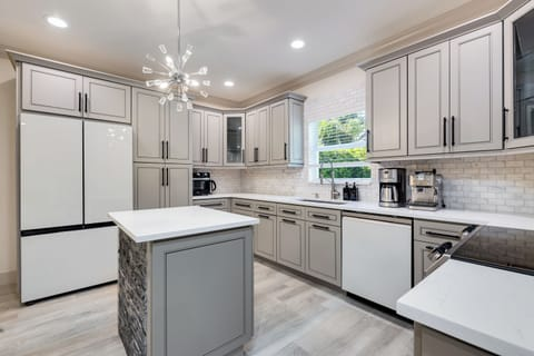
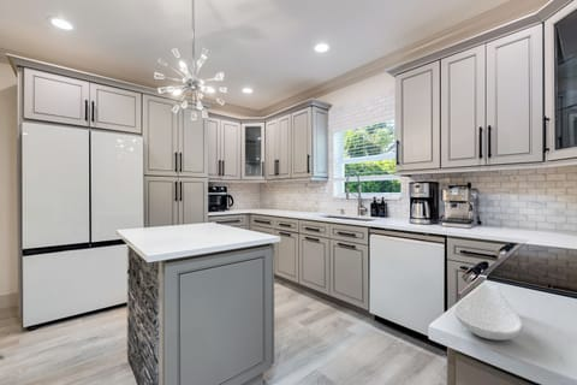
+ spoon rest (487, 307)
